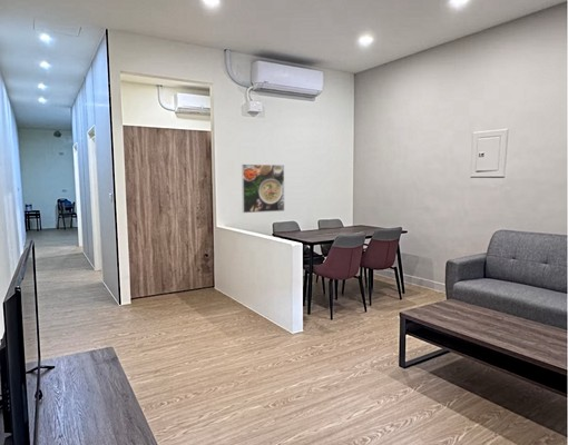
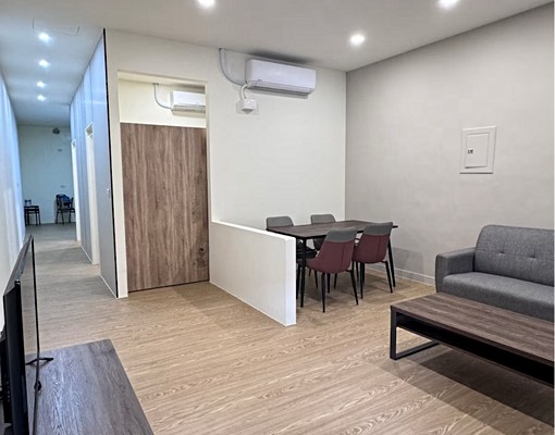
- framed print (263, 188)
